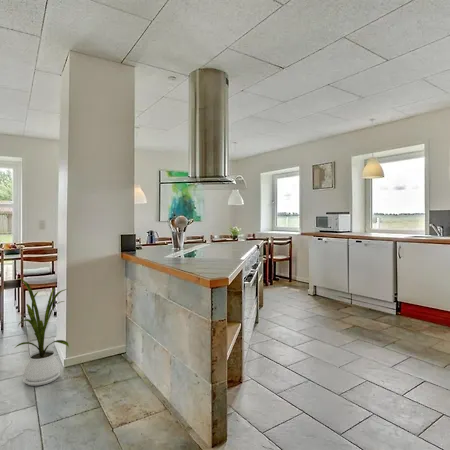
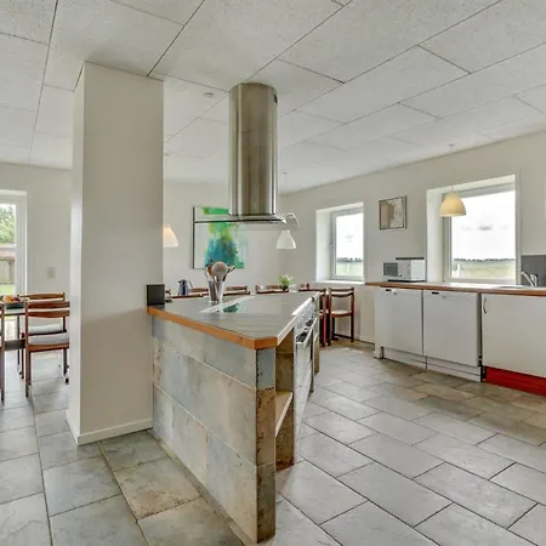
- house plant (39, 328)
